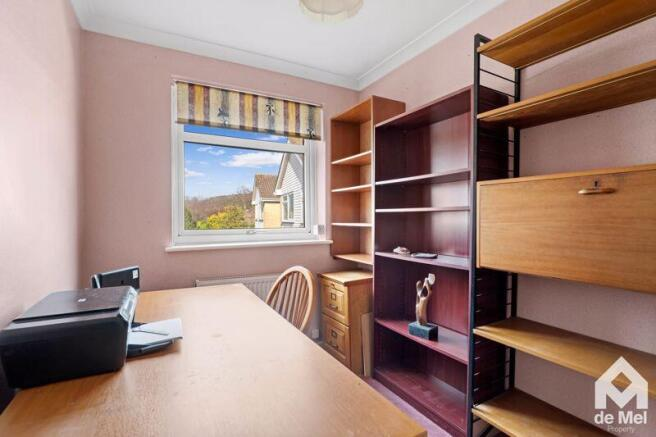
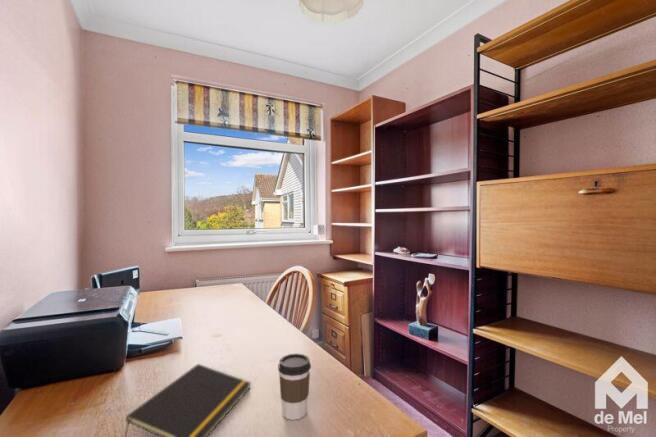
+ notepad (196, 399)
+ coffee cup (294, 386)
